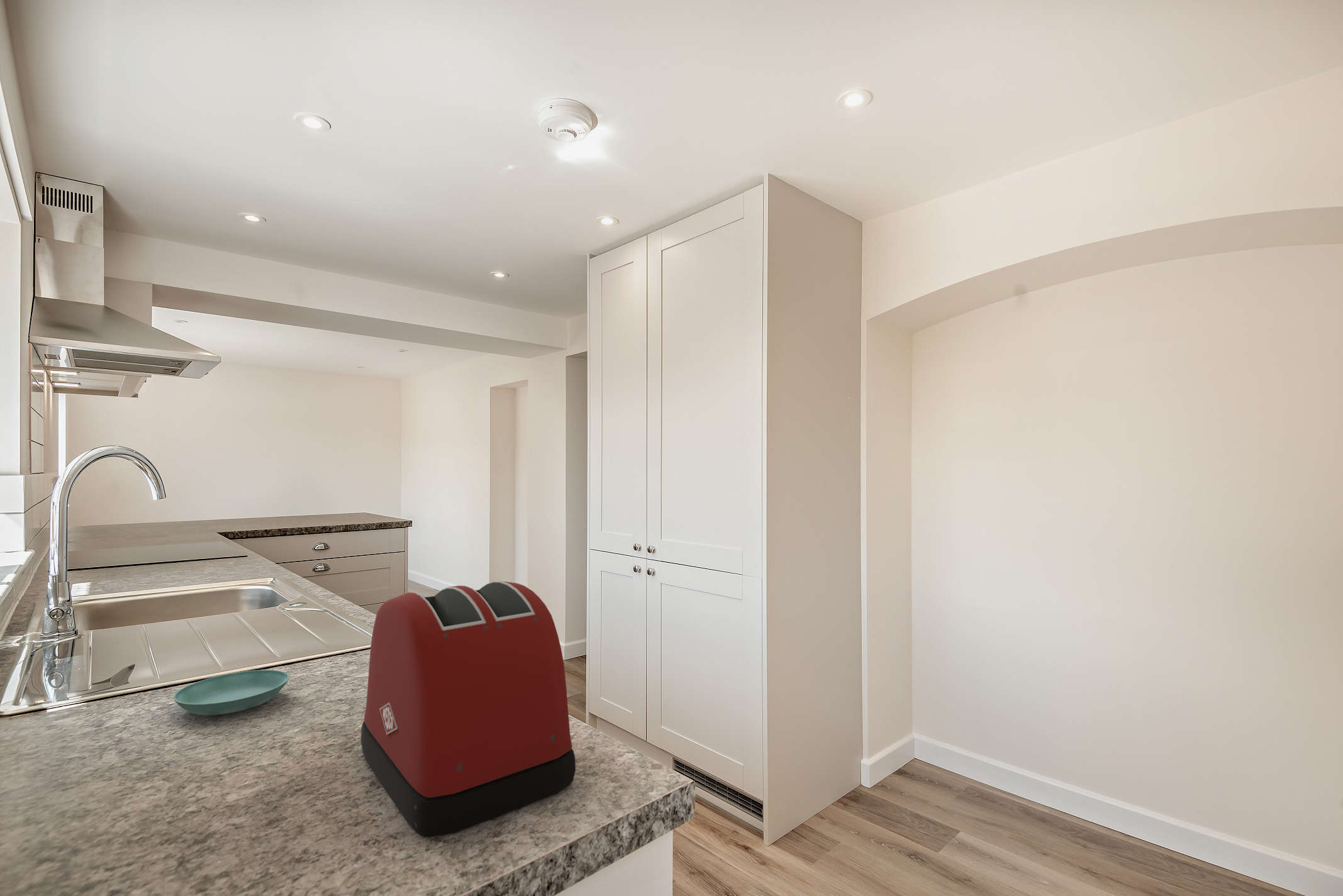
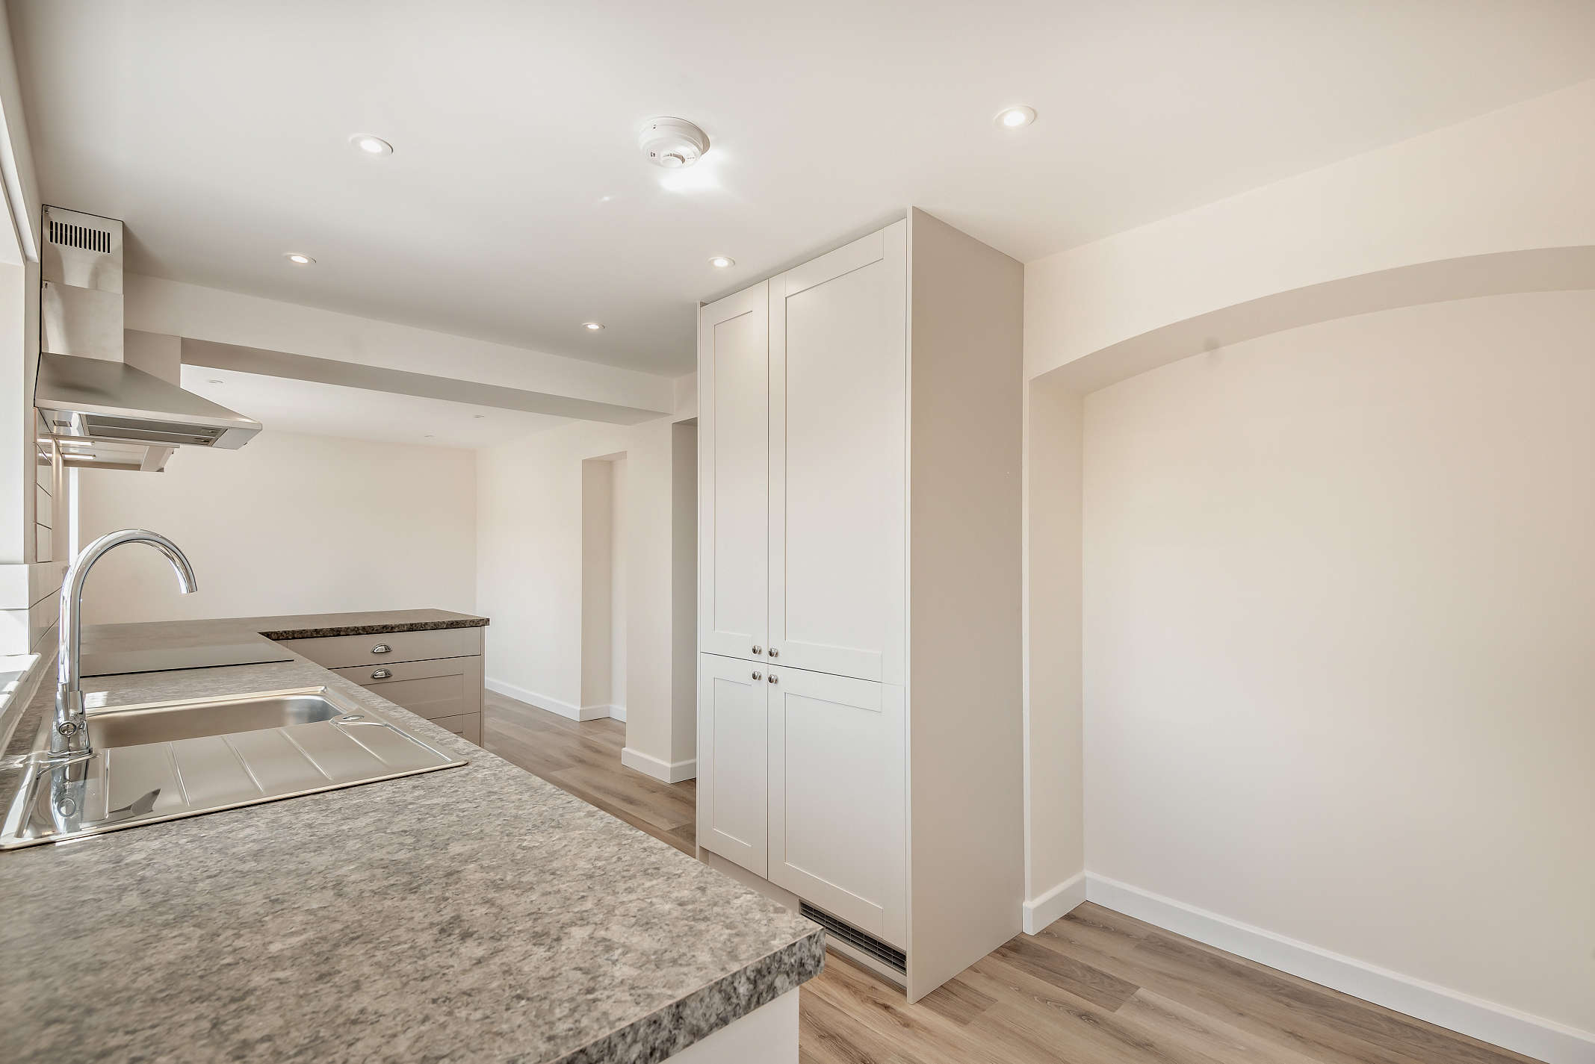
- toaster (463, 675)
- saucer (233, 694)
